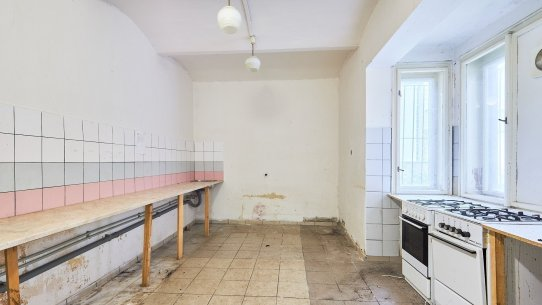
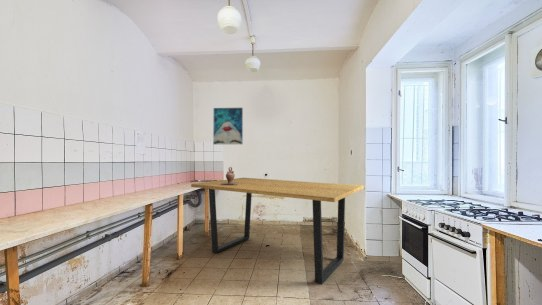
+ dining table (281, 196)
+ wall art (228, 126)
+ ceramic jug (229, 175)
